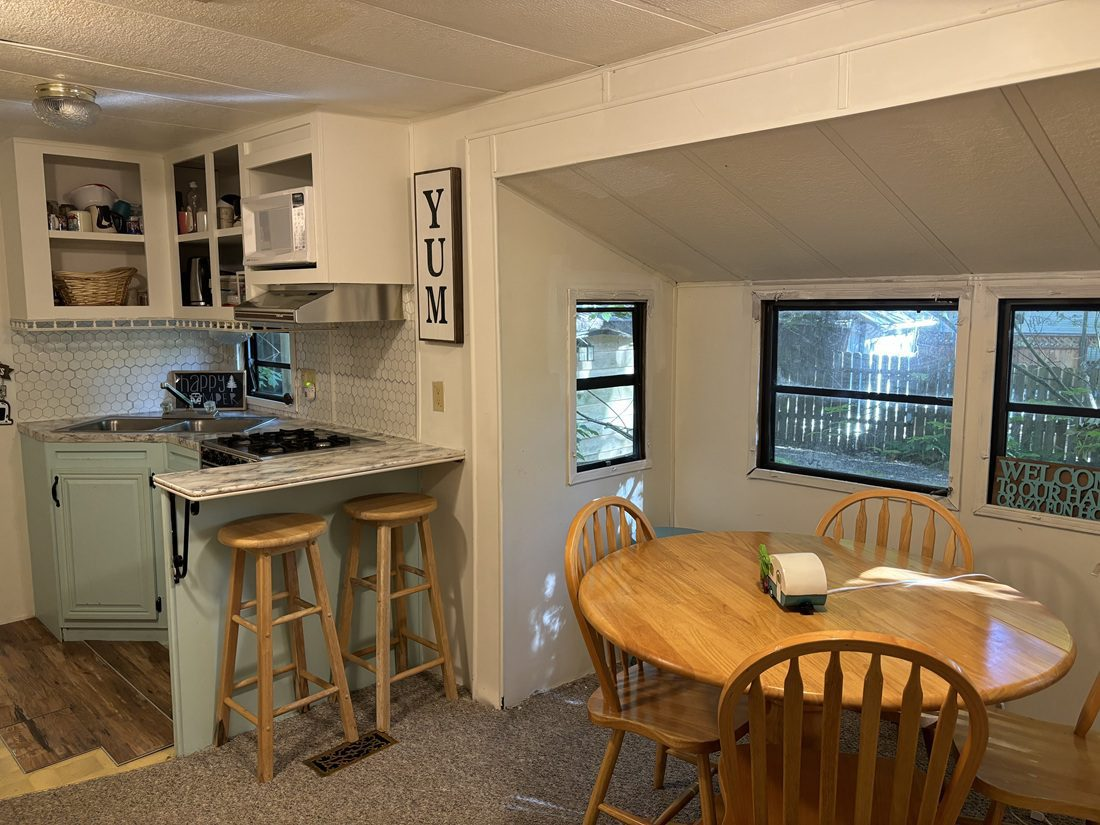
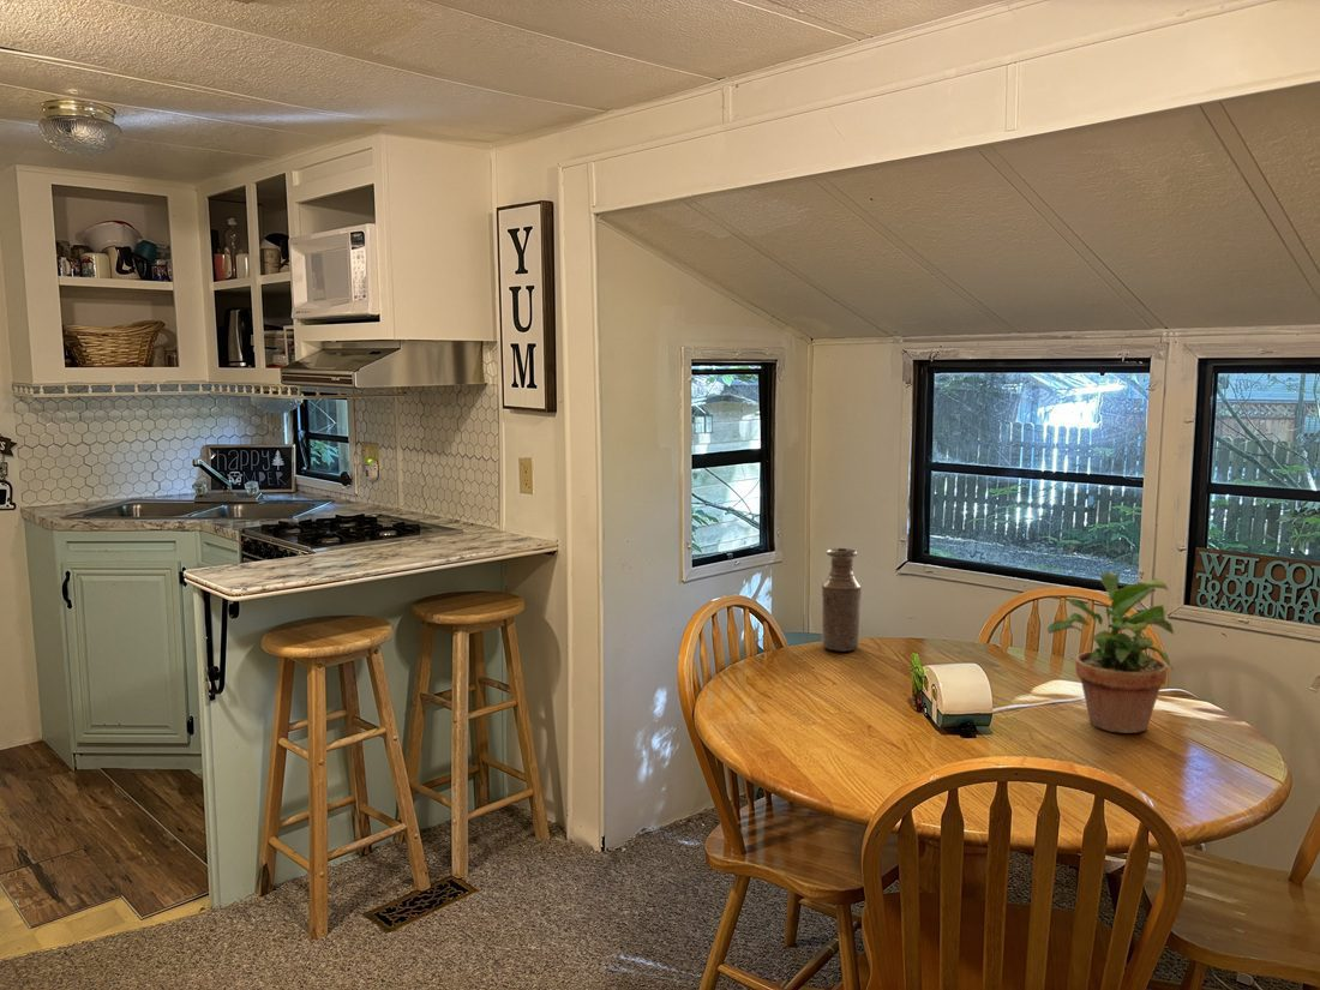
+ bottle (841, 599)
+ potted plant (1109, 646)
